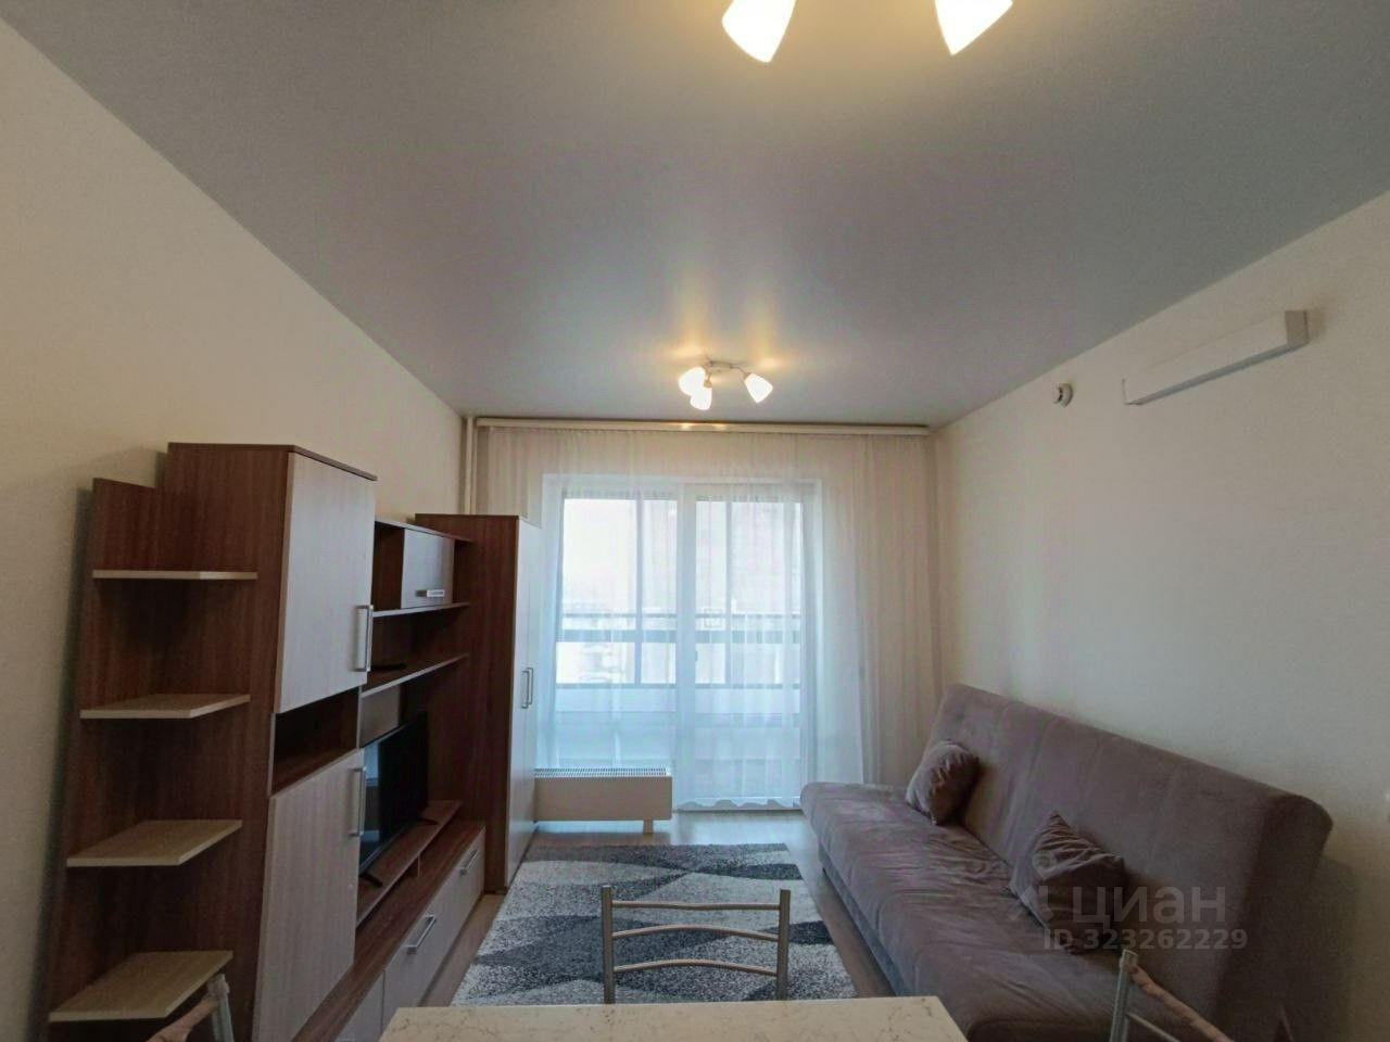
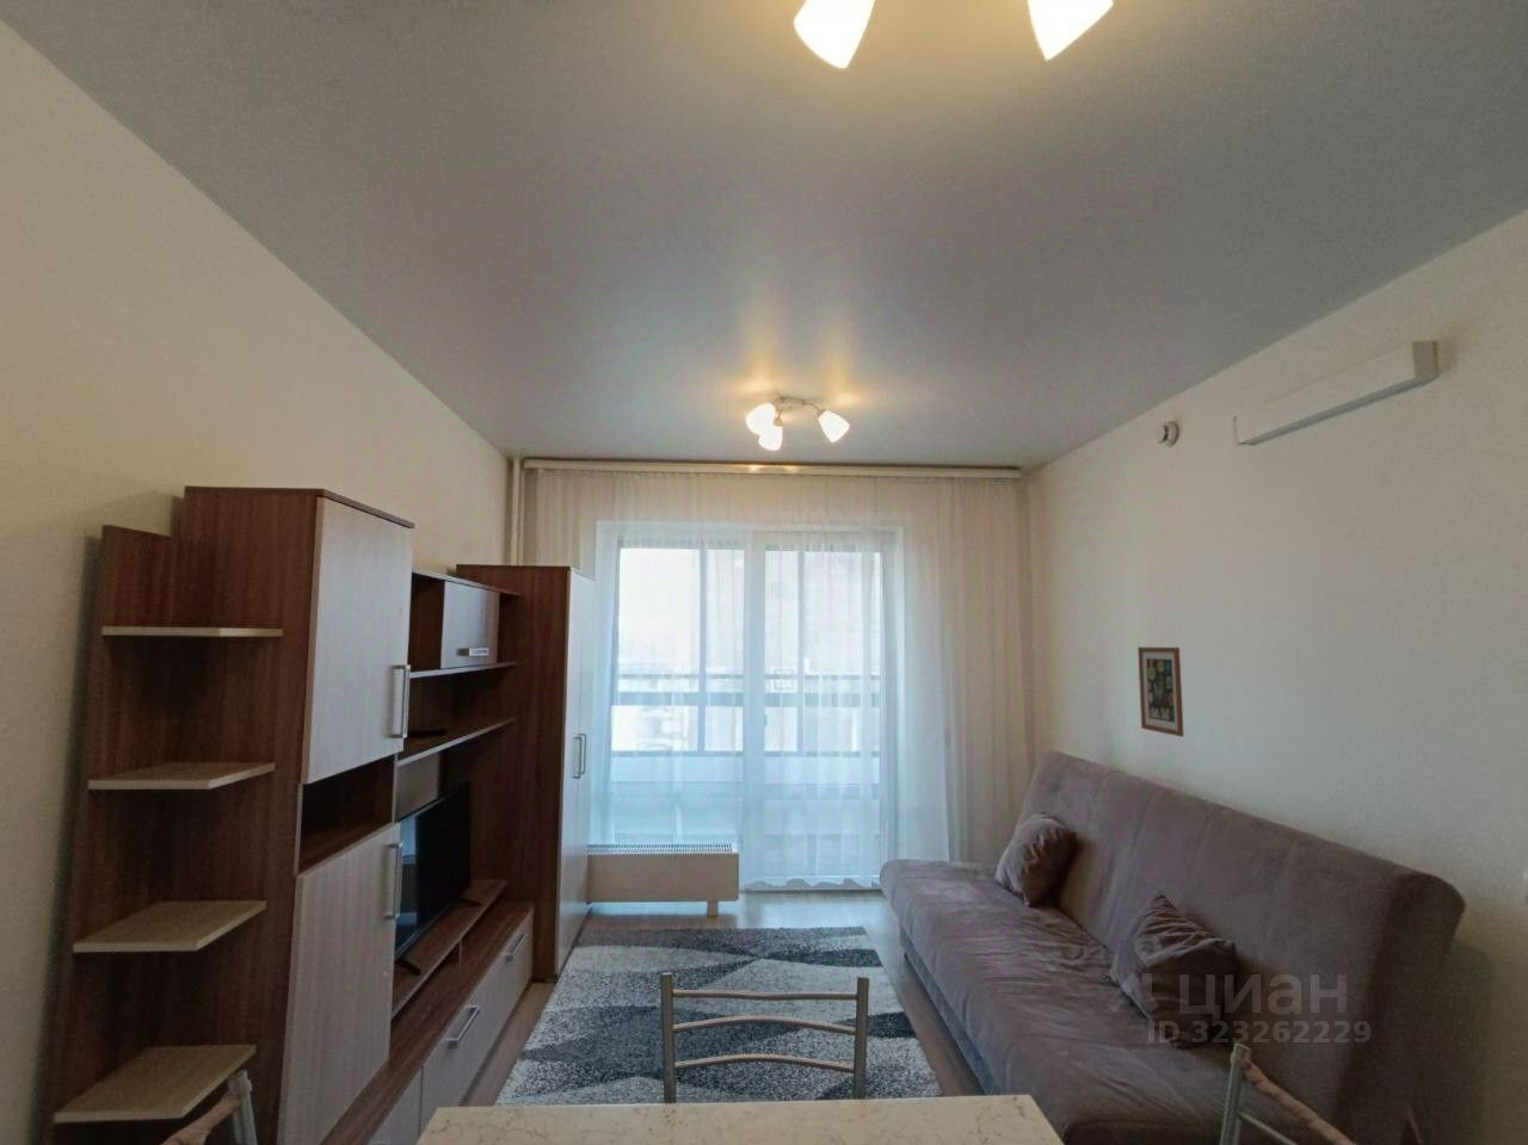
+ wall art (1159, 689)
